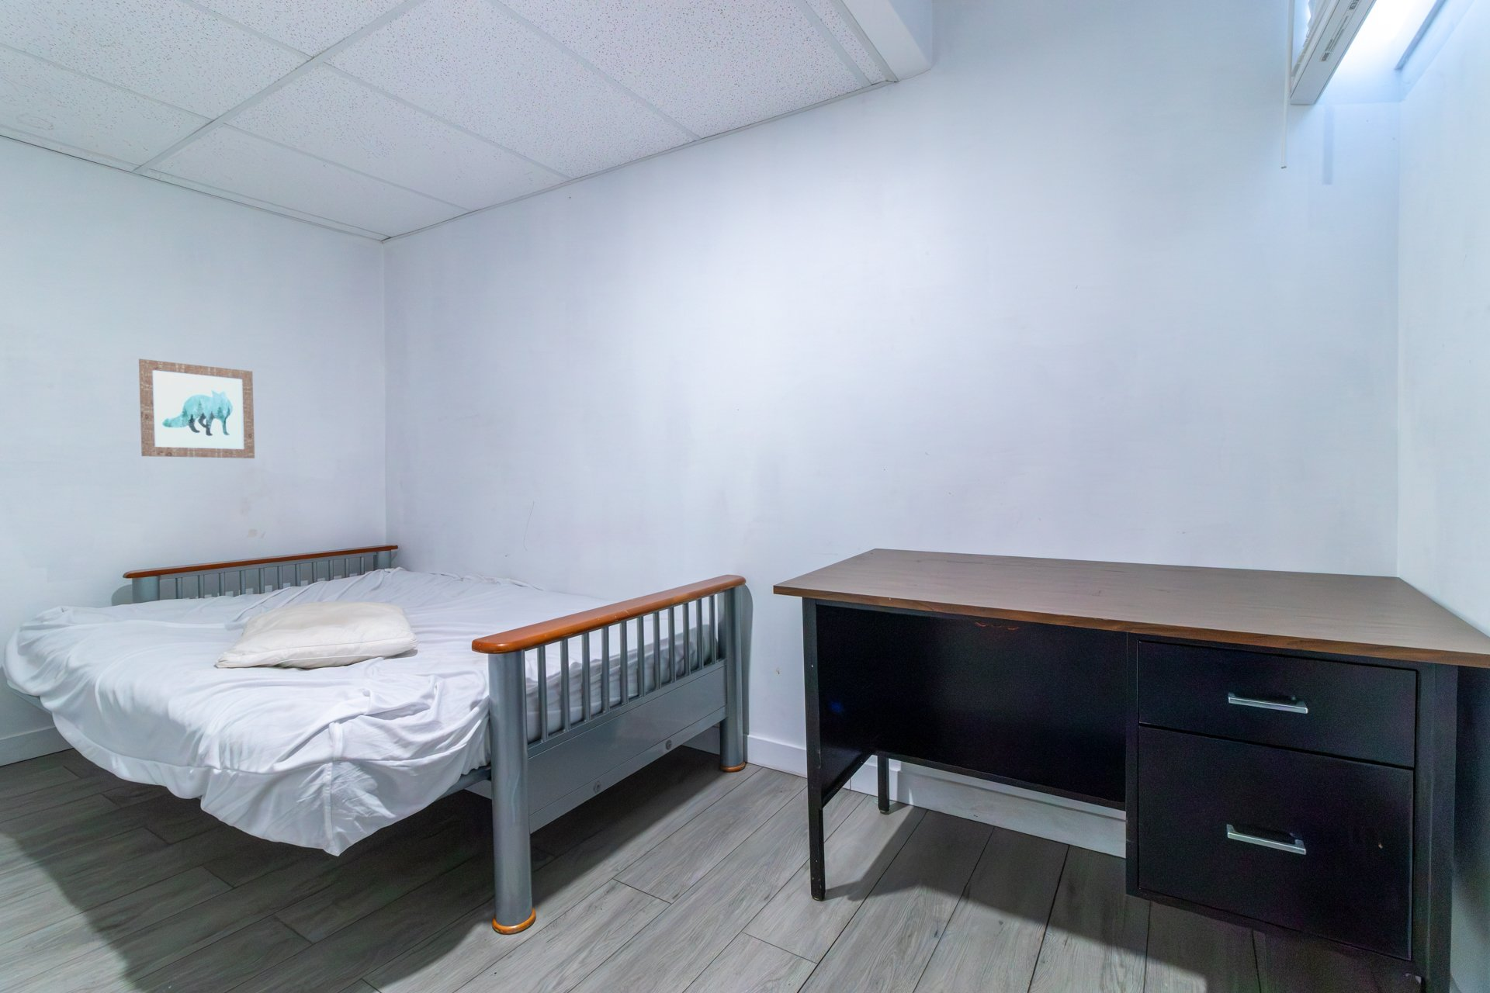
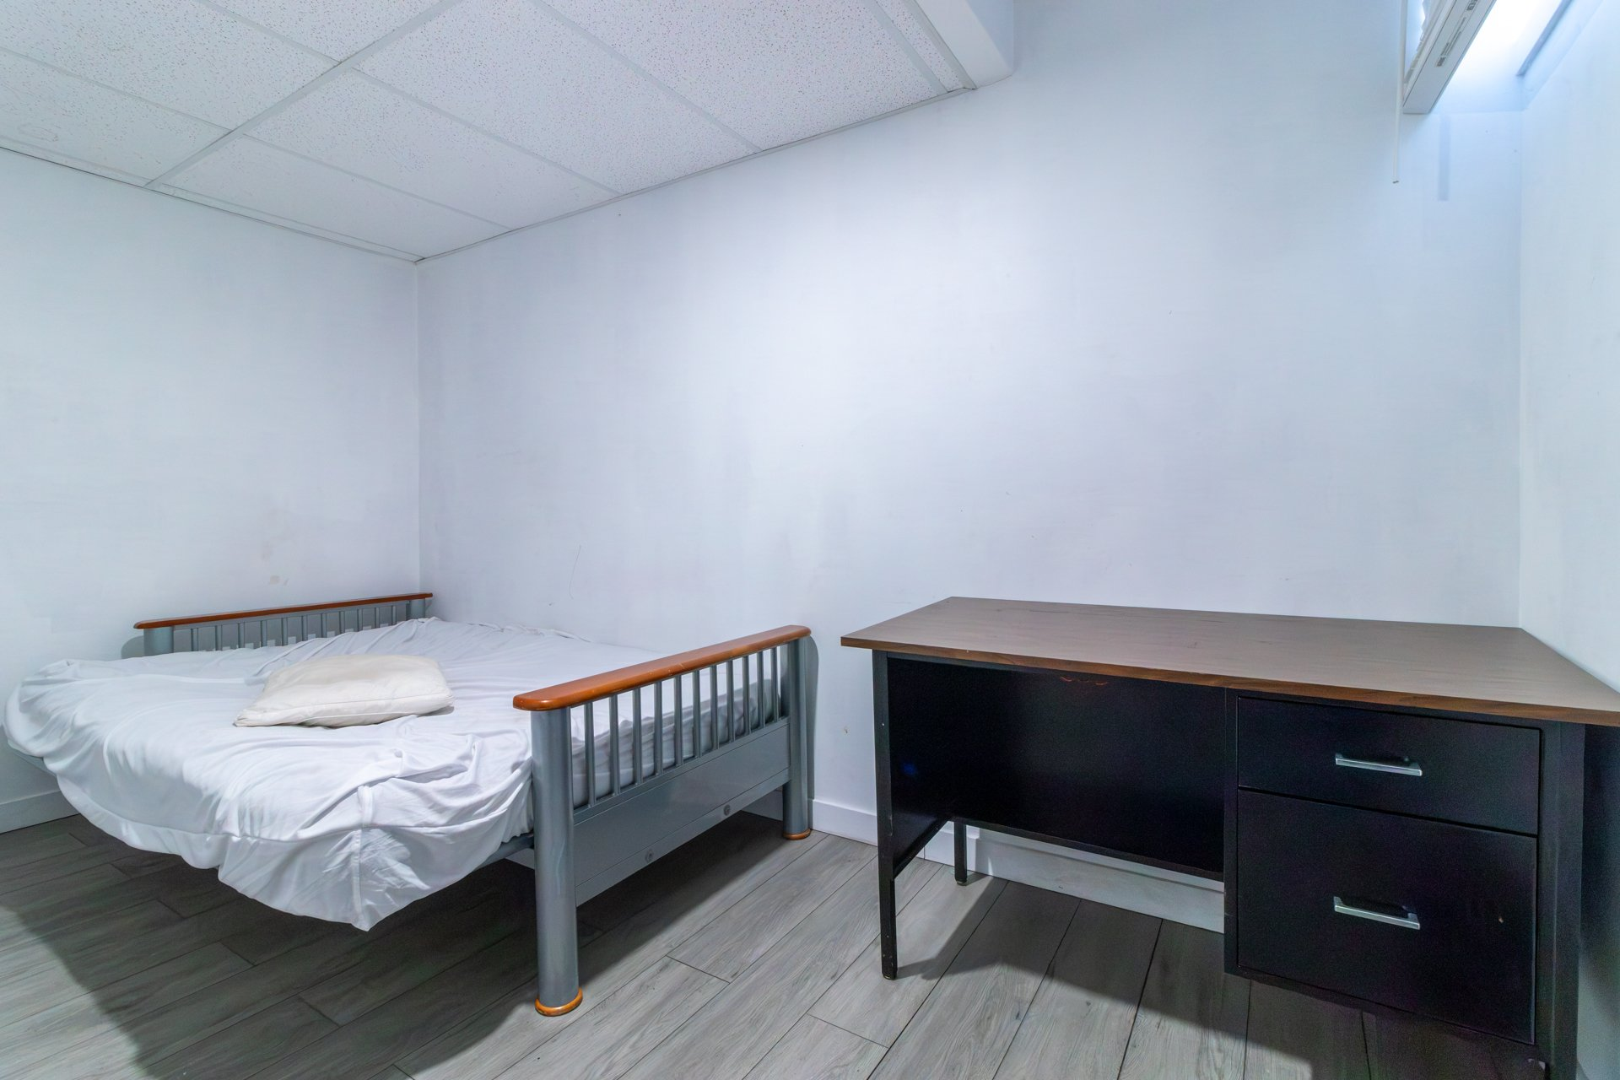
- wall art (200, 411)
